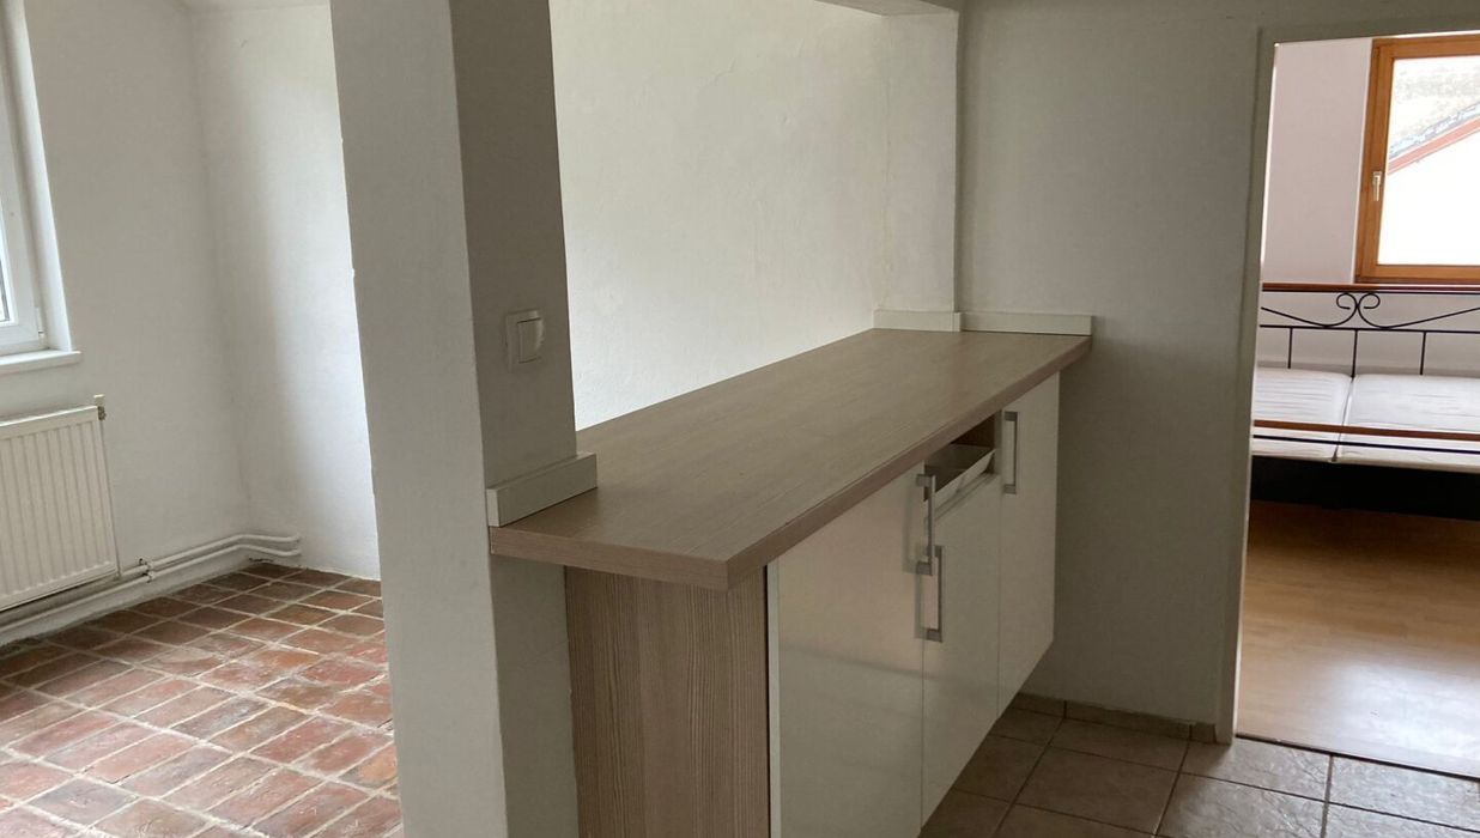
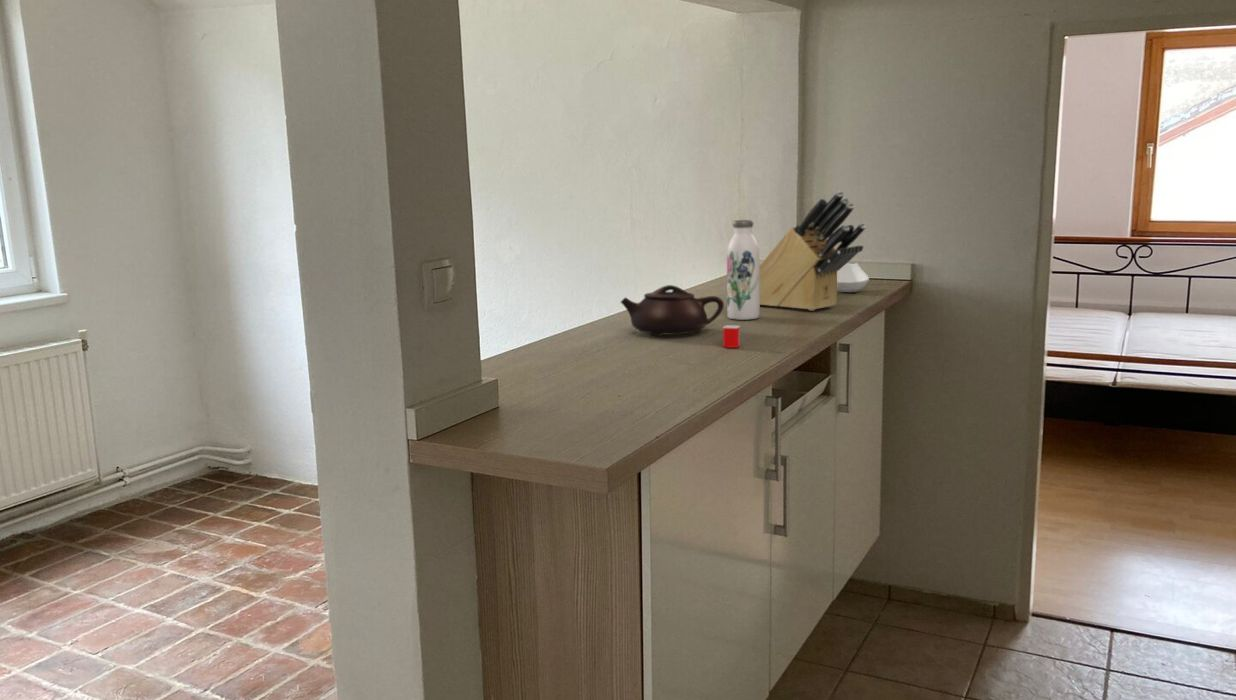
+ knife block (799, 249)
+ teapot (671, 309)
+ spoon rest (849, 276)
+ mug (736, 338)
+ water bottle (743, 269)
